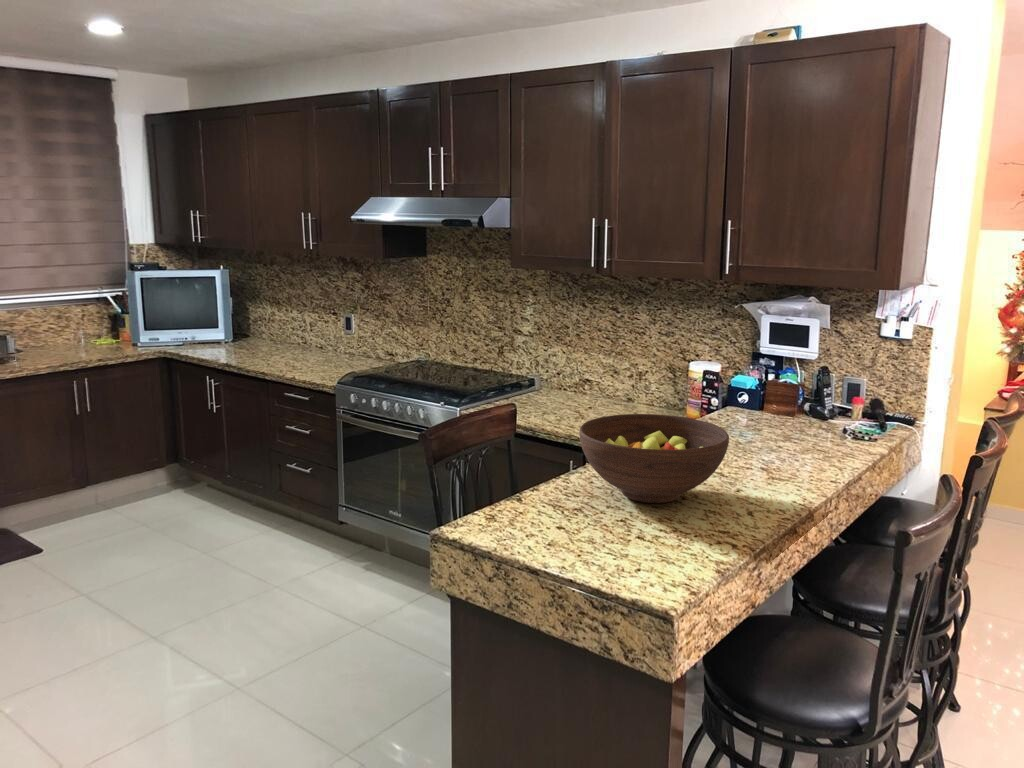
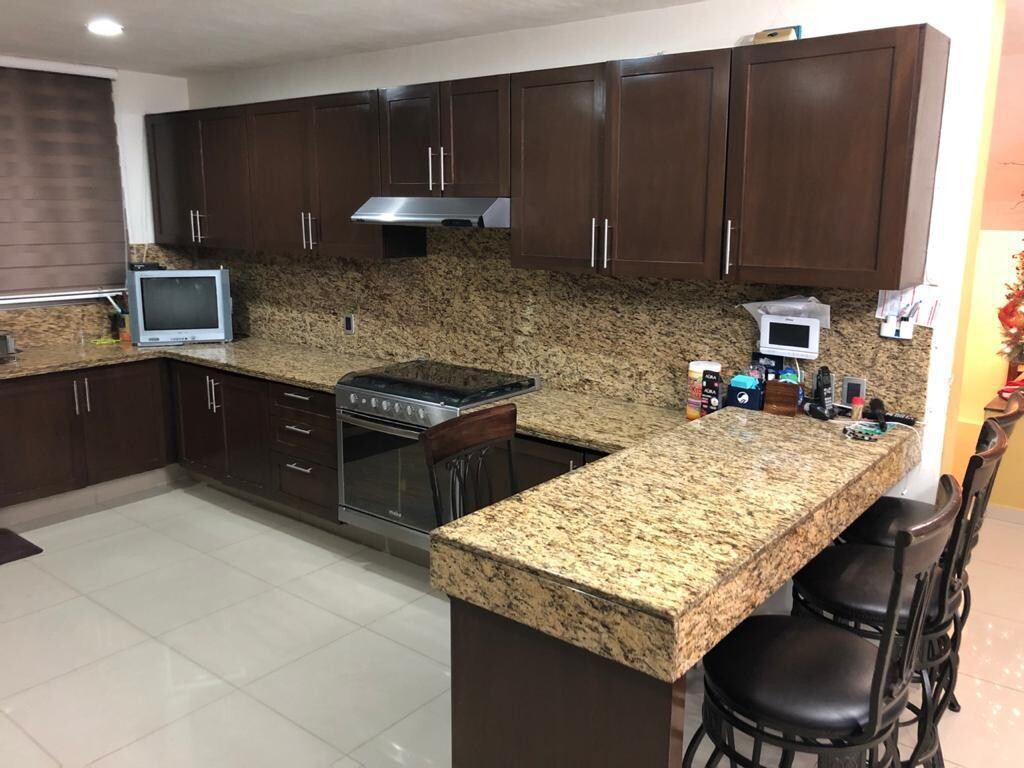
- fruit bowl (651, 463)
